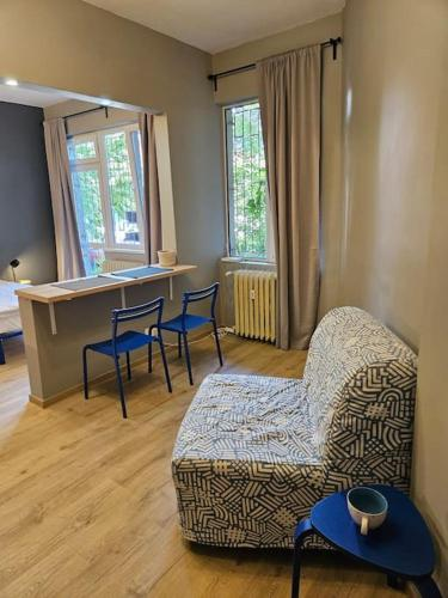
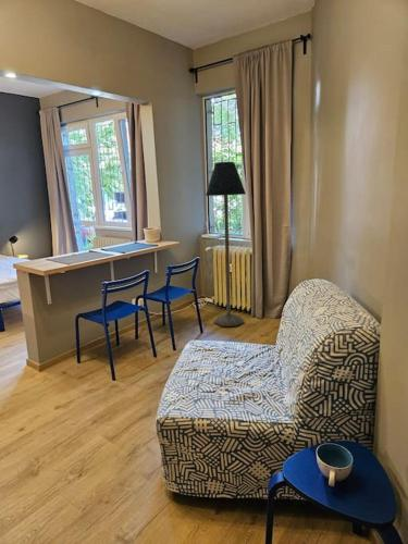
+ floor lamp (226, 245)
